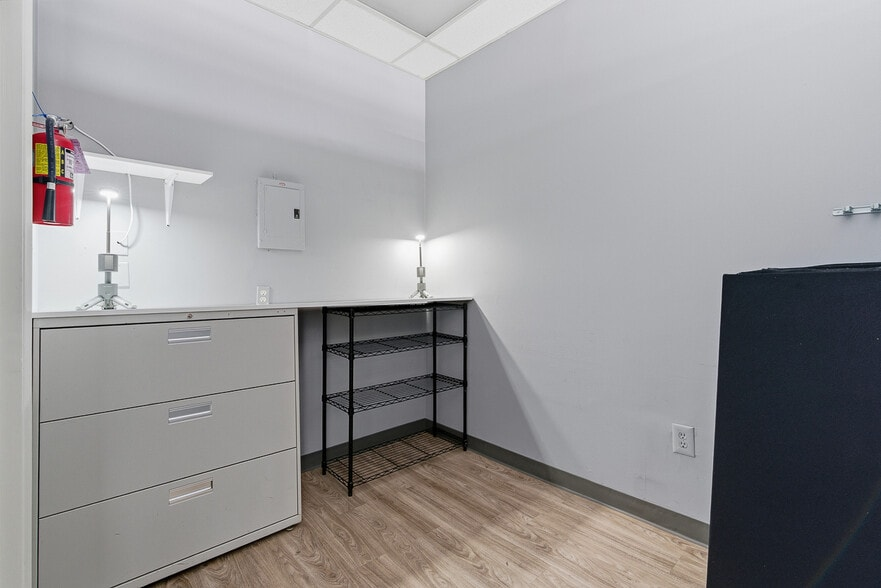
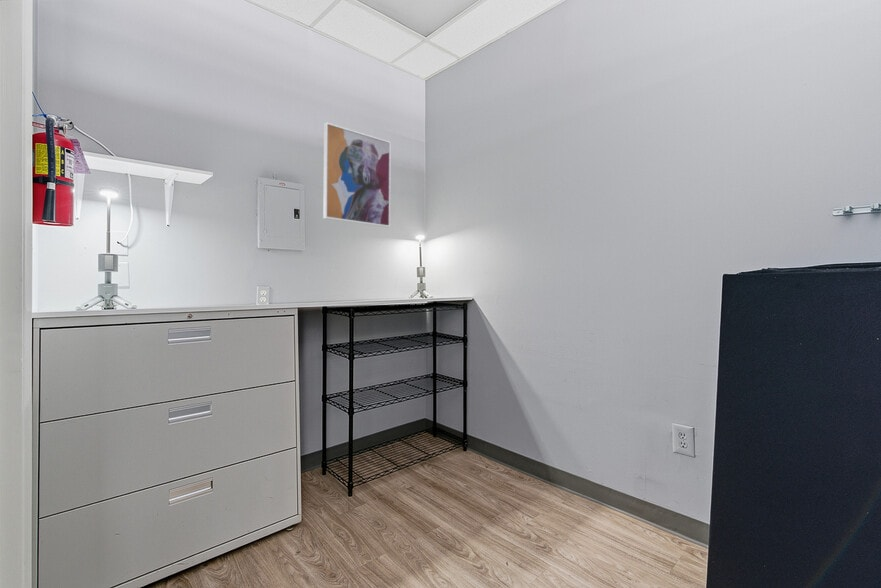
+ wall art (358, 178)
